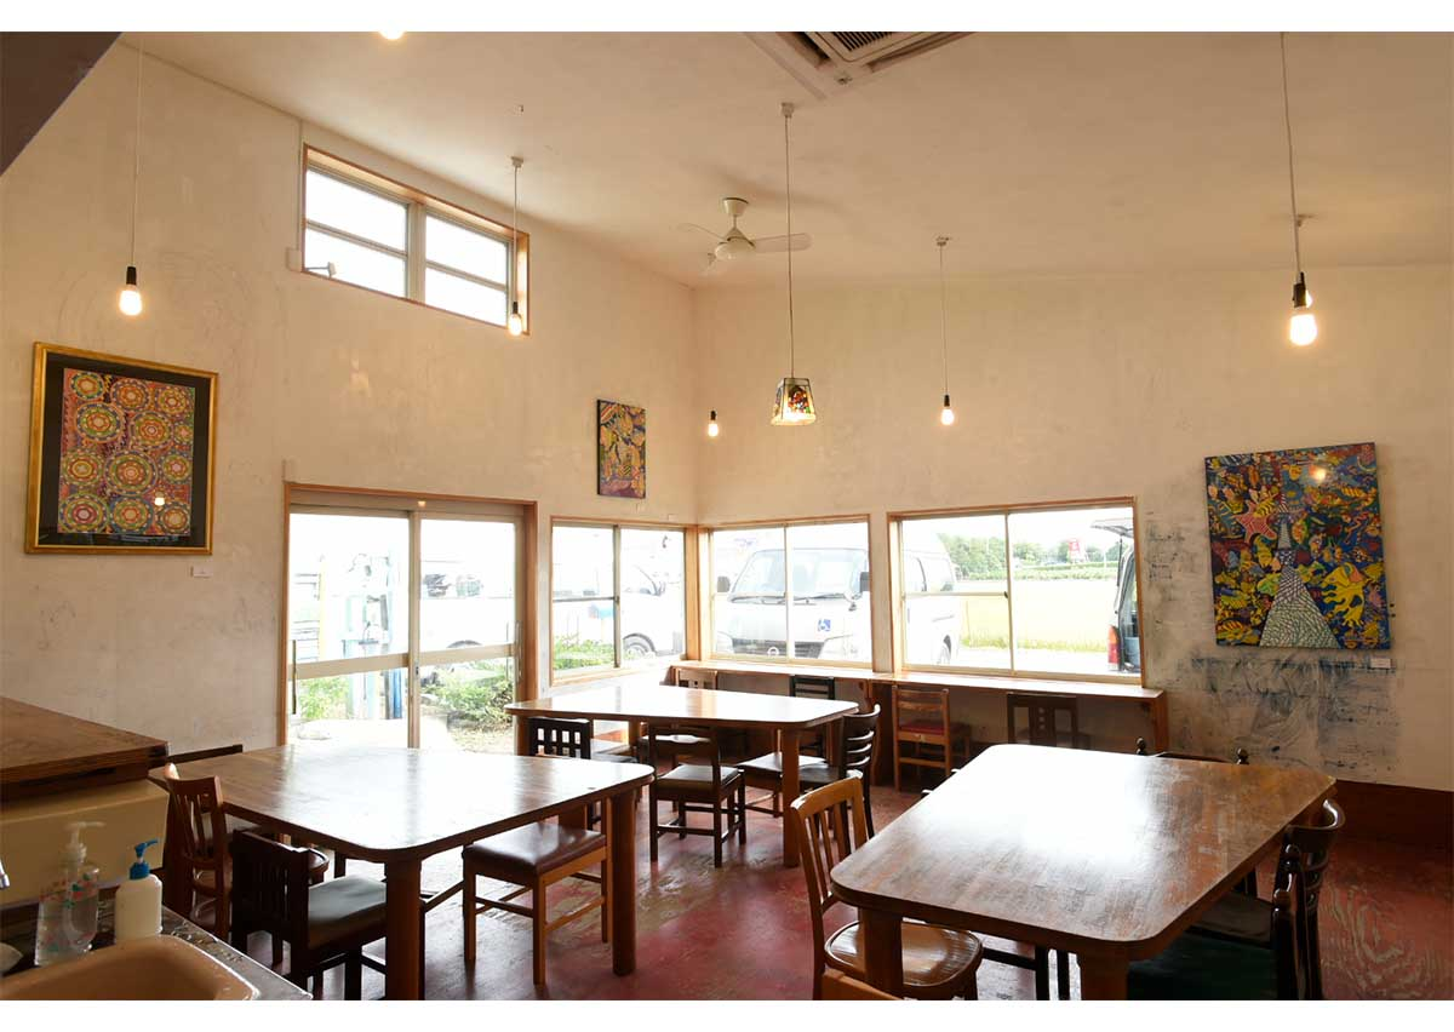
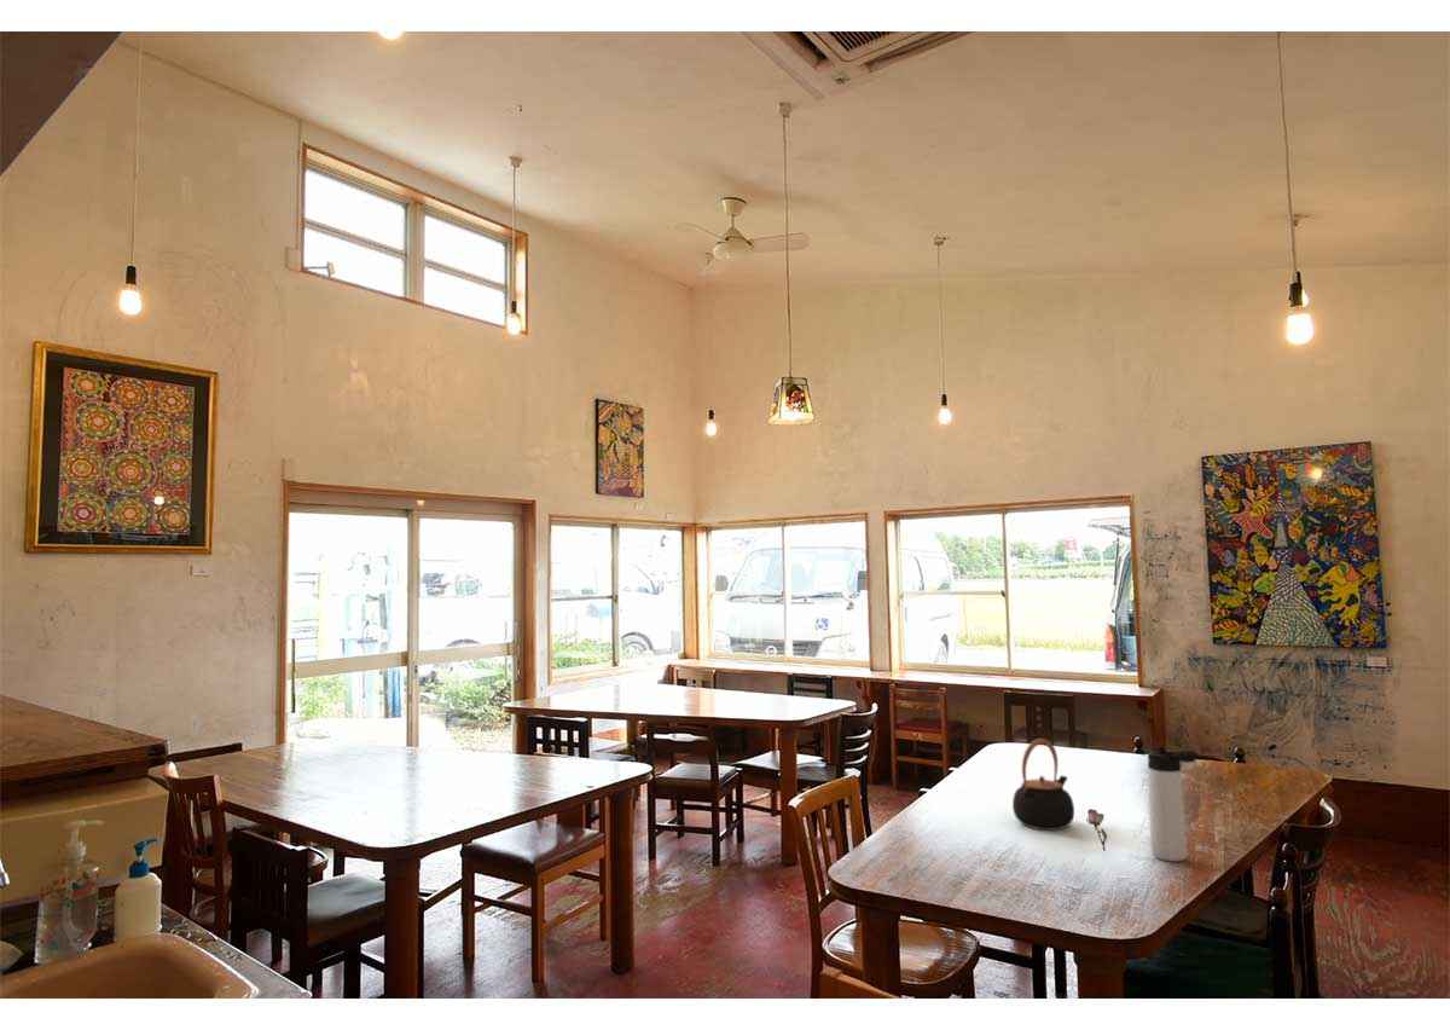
+ teapot (1044, 780)
+ flower (1097, 828)
+ thermos bottle (1173, 803)
